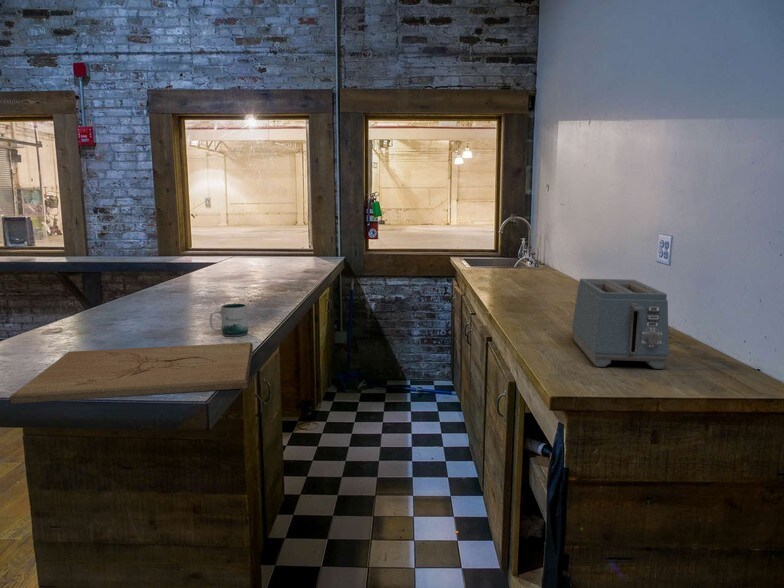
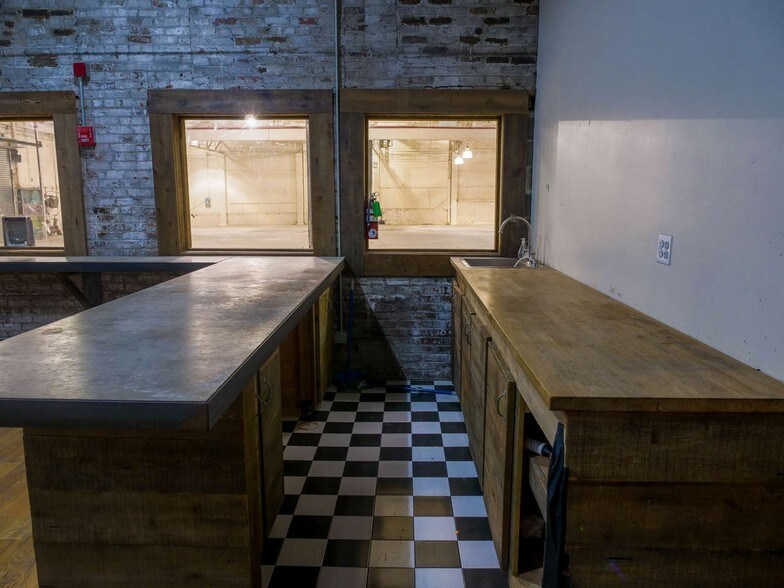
- toaster (618, 321)
- mug (228, 320)
- cutting board (150, 368)
